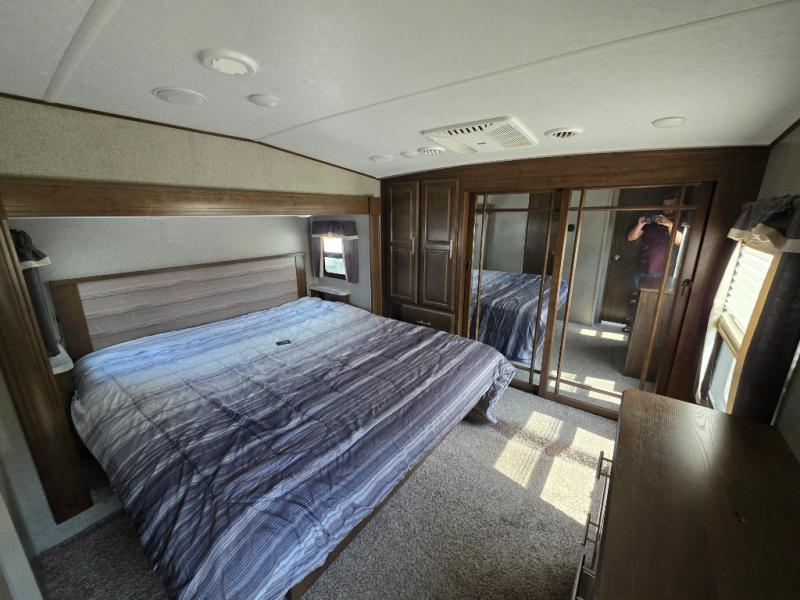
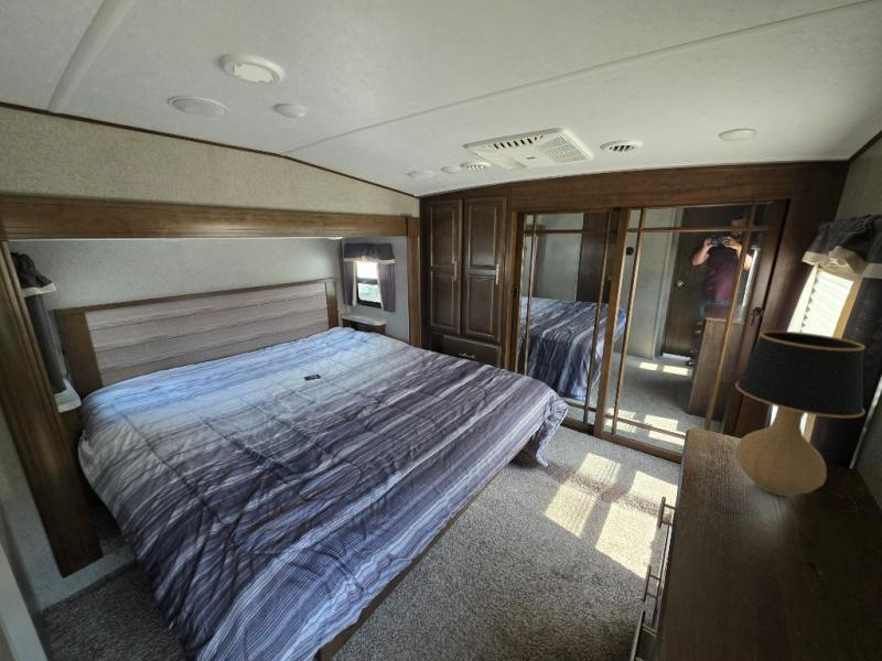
+ table lamp (802, 415)
